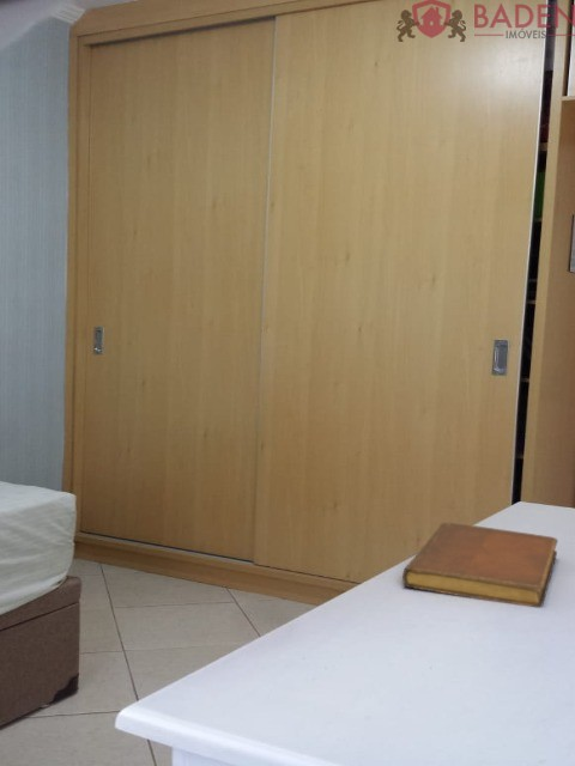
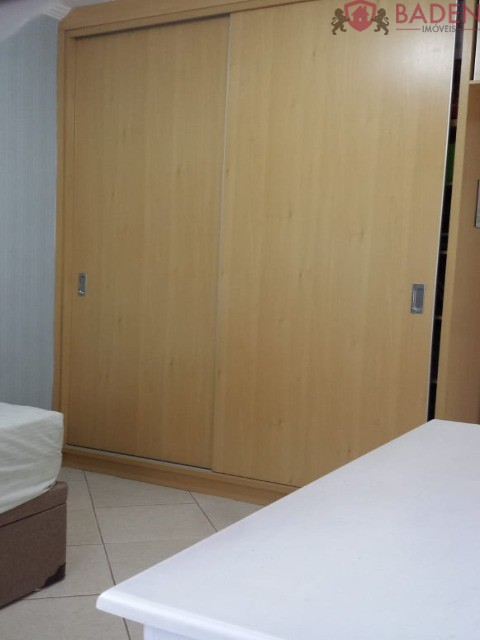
- notebook (485, 559)
